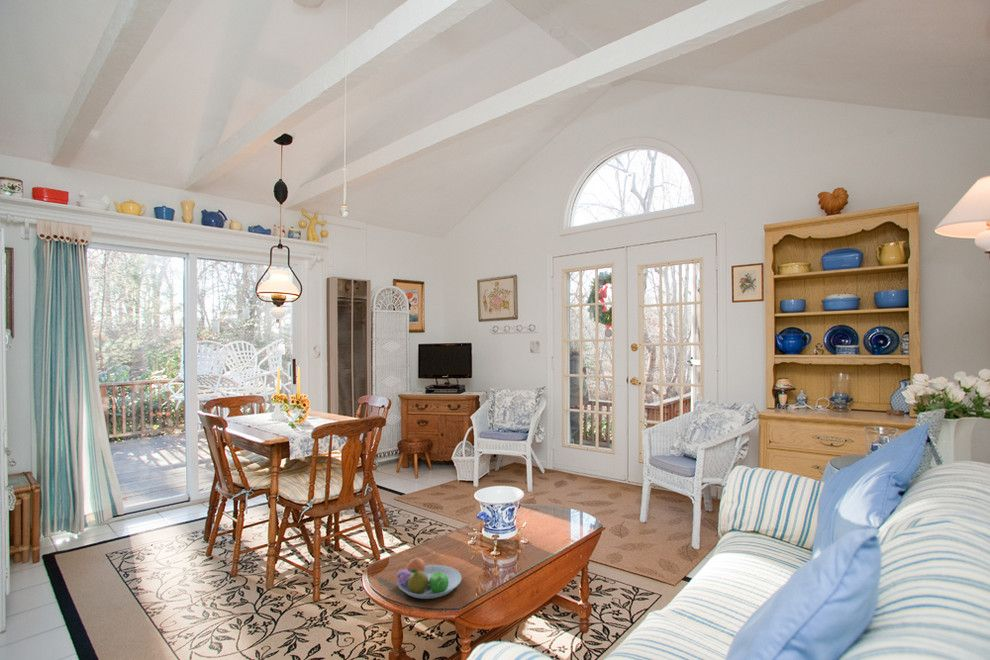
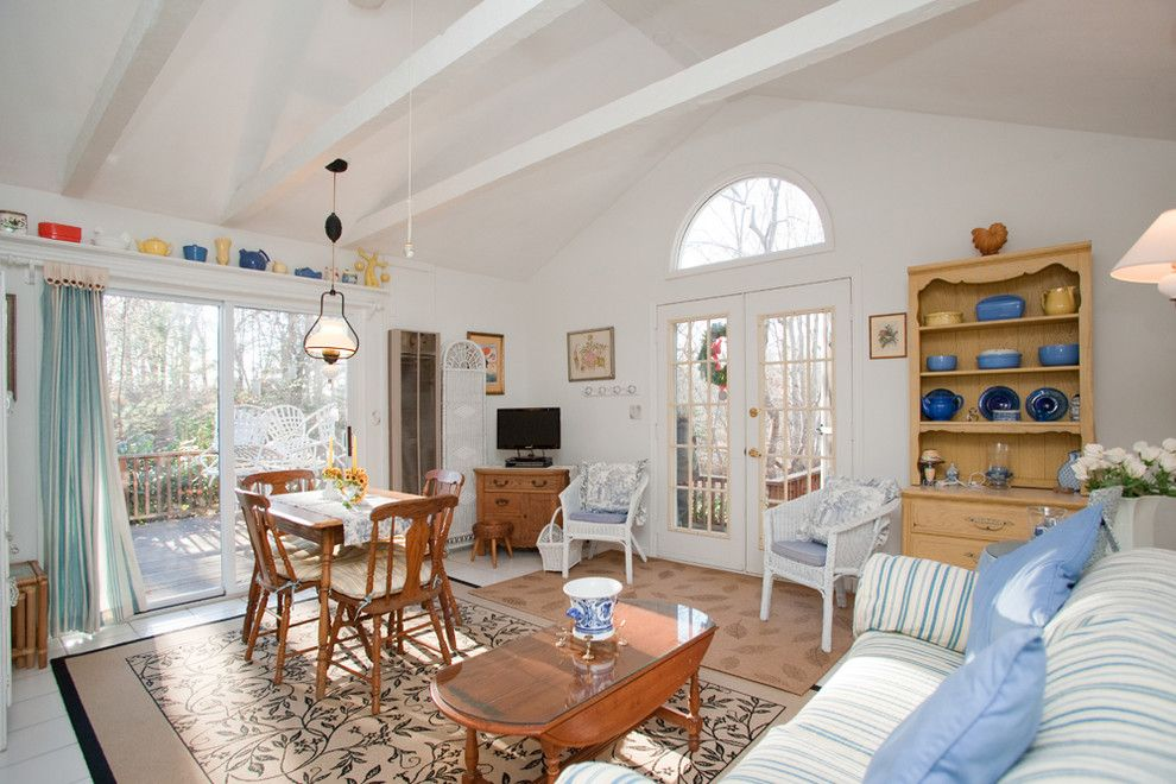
- fruit bowl (429, 574)
